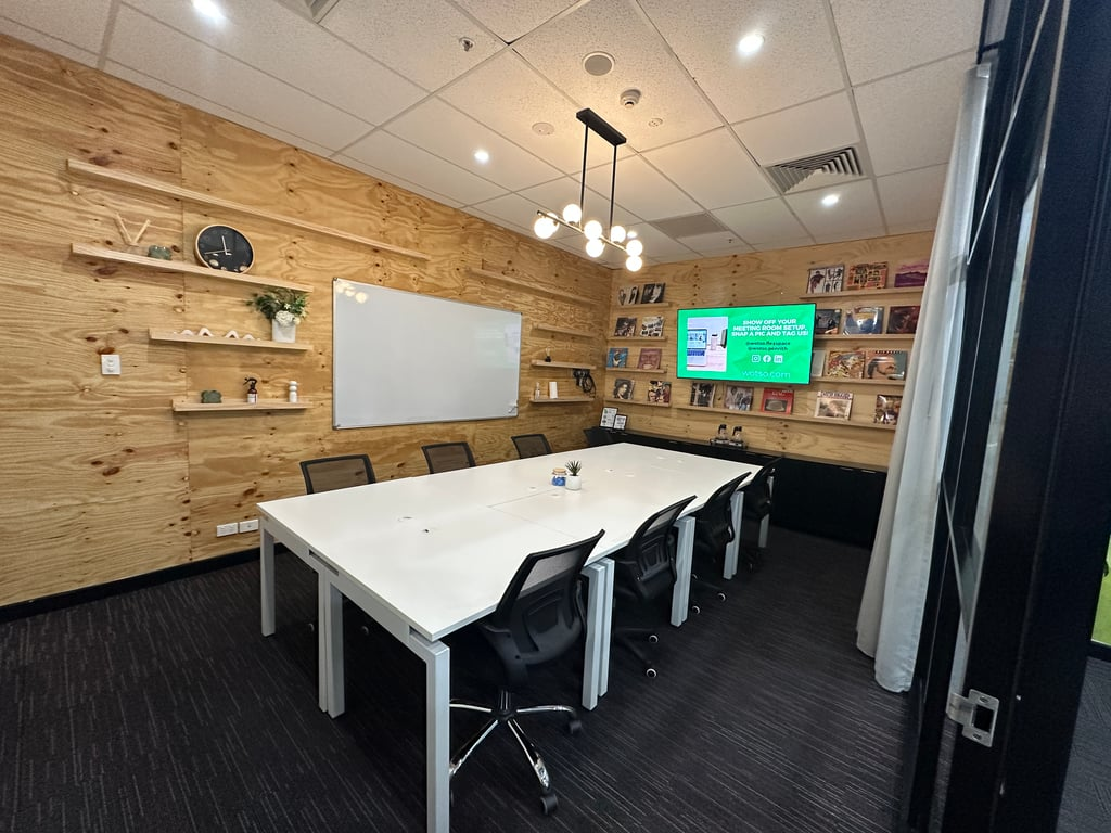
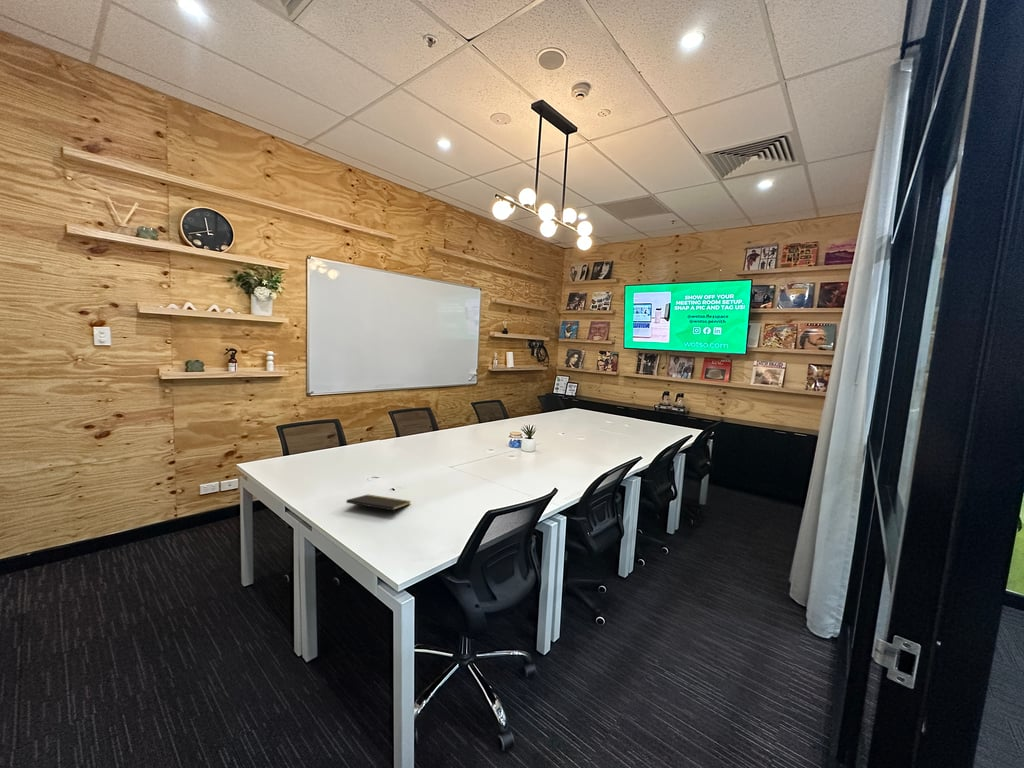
+ notepad (379, 502)
